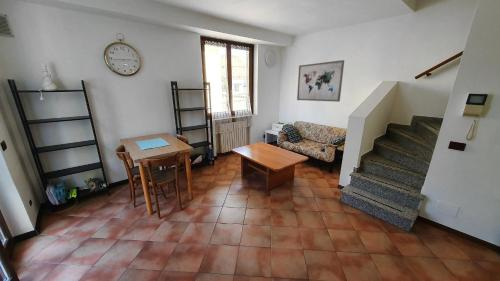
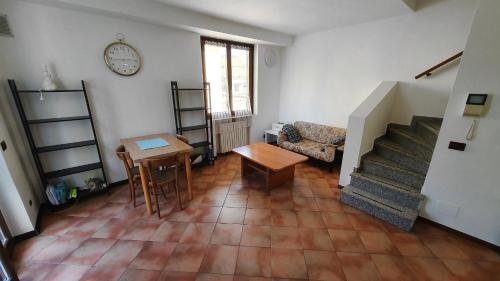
- wall art (318, 82)
